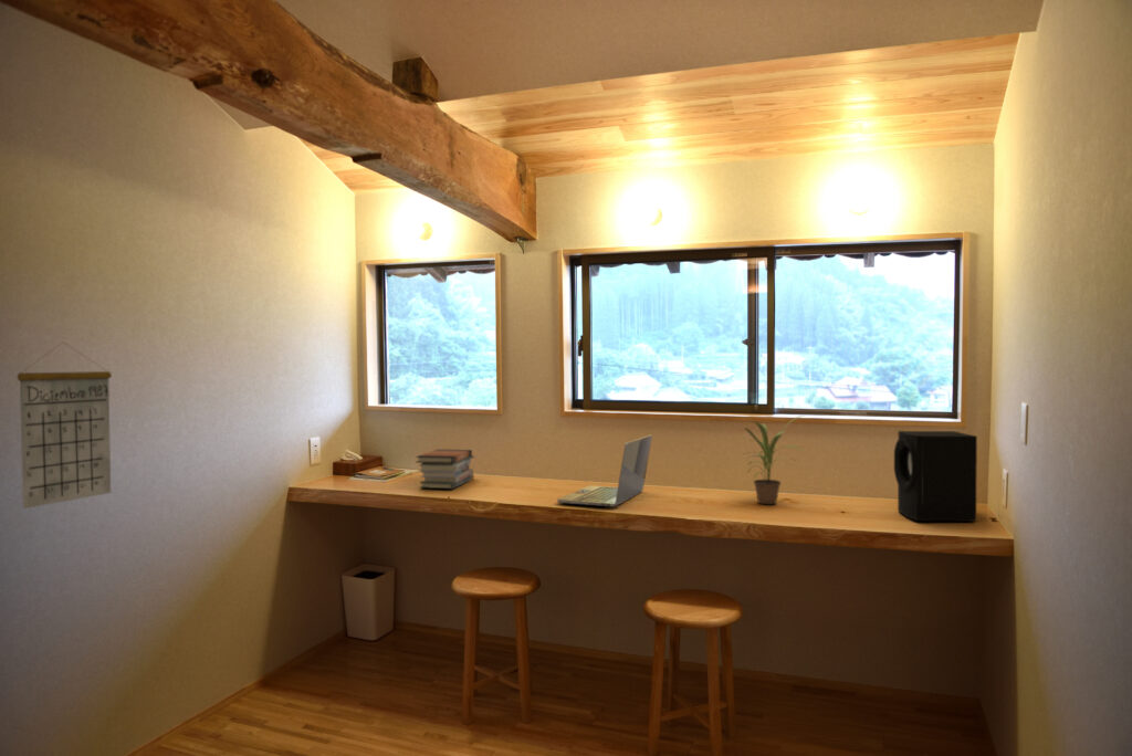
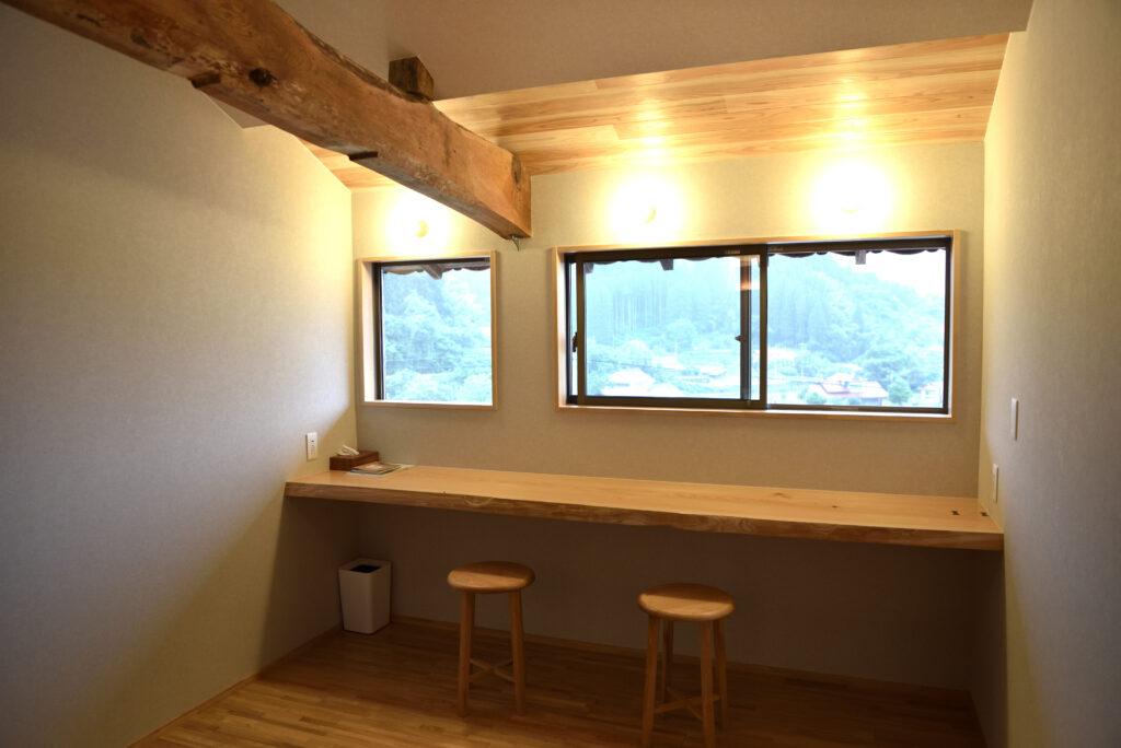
- book stack (446, 468)
- laptop (620, 470)
- potted plant (766, 459)
- speaker (933, 474)
- calendar (67, 421)
